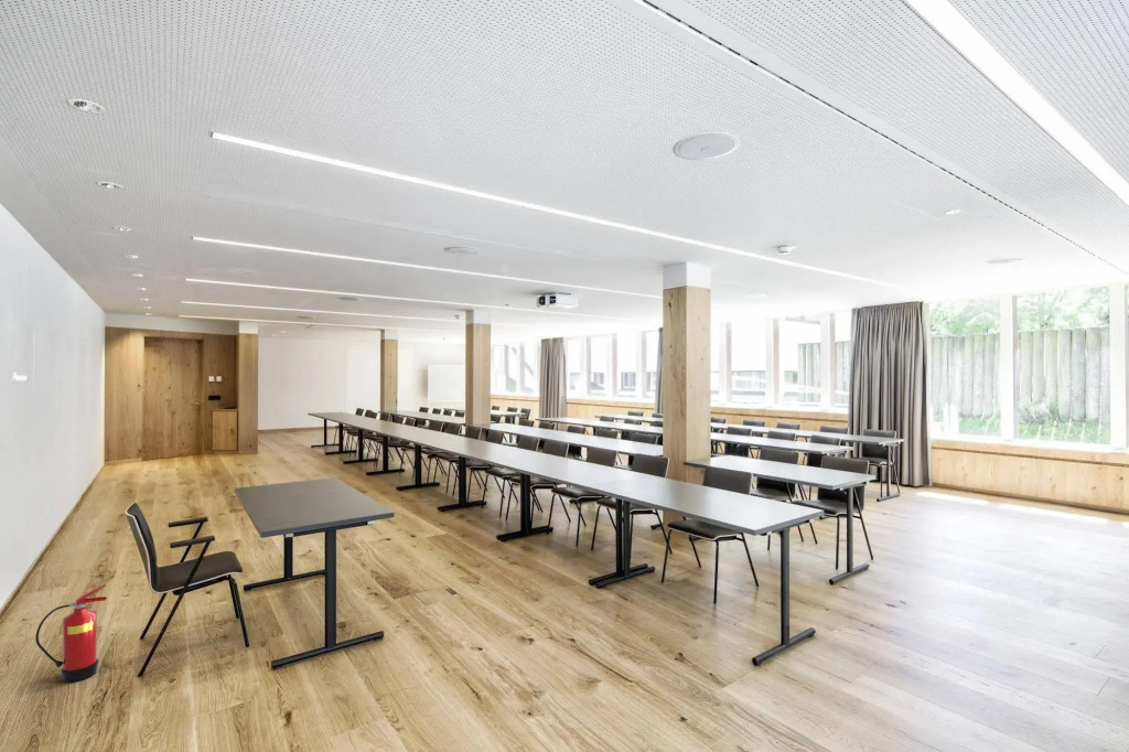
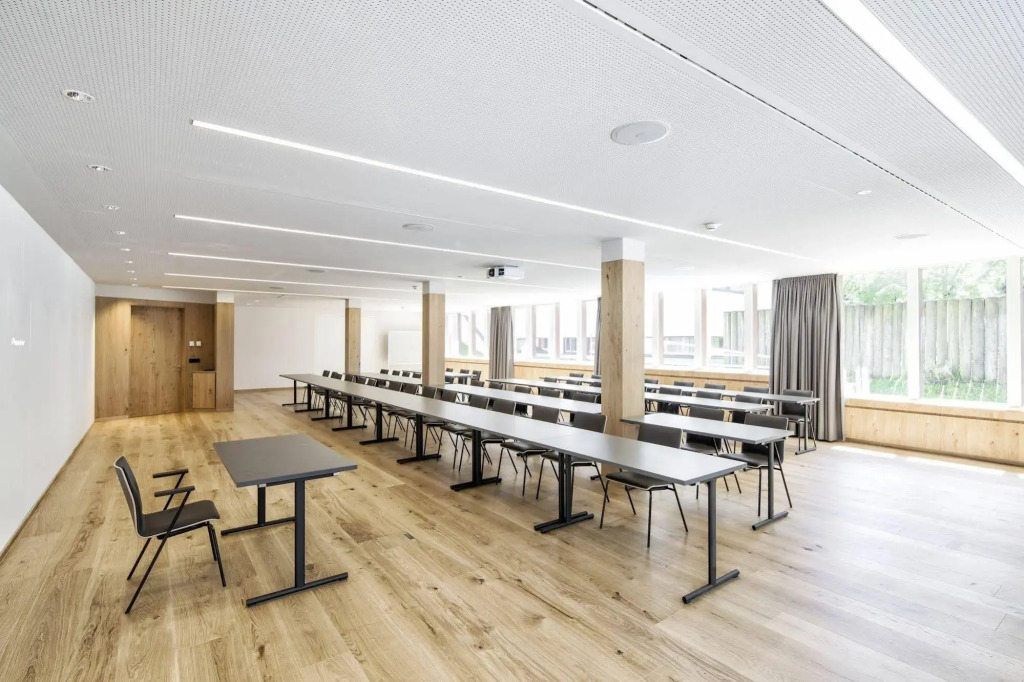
- fire extinguisher (74, 633)
